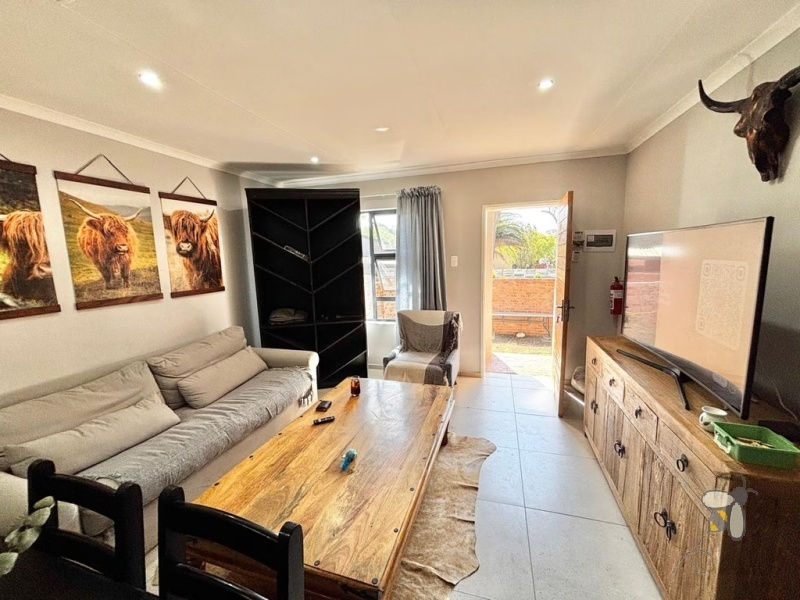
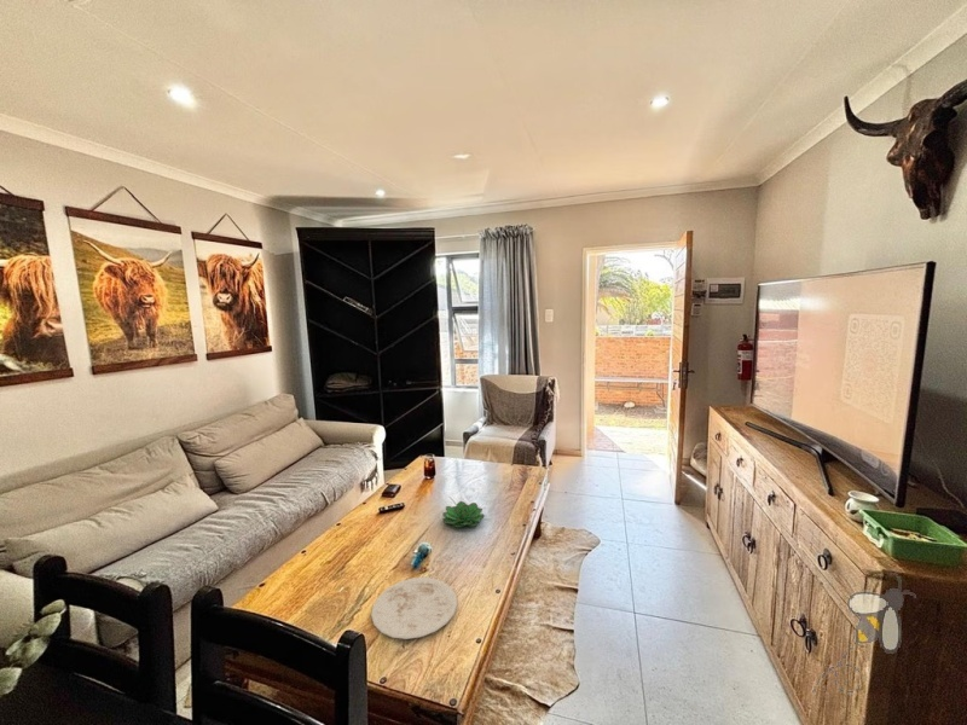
+ plate (415, 605)
+ succulent plant (463, 514)
